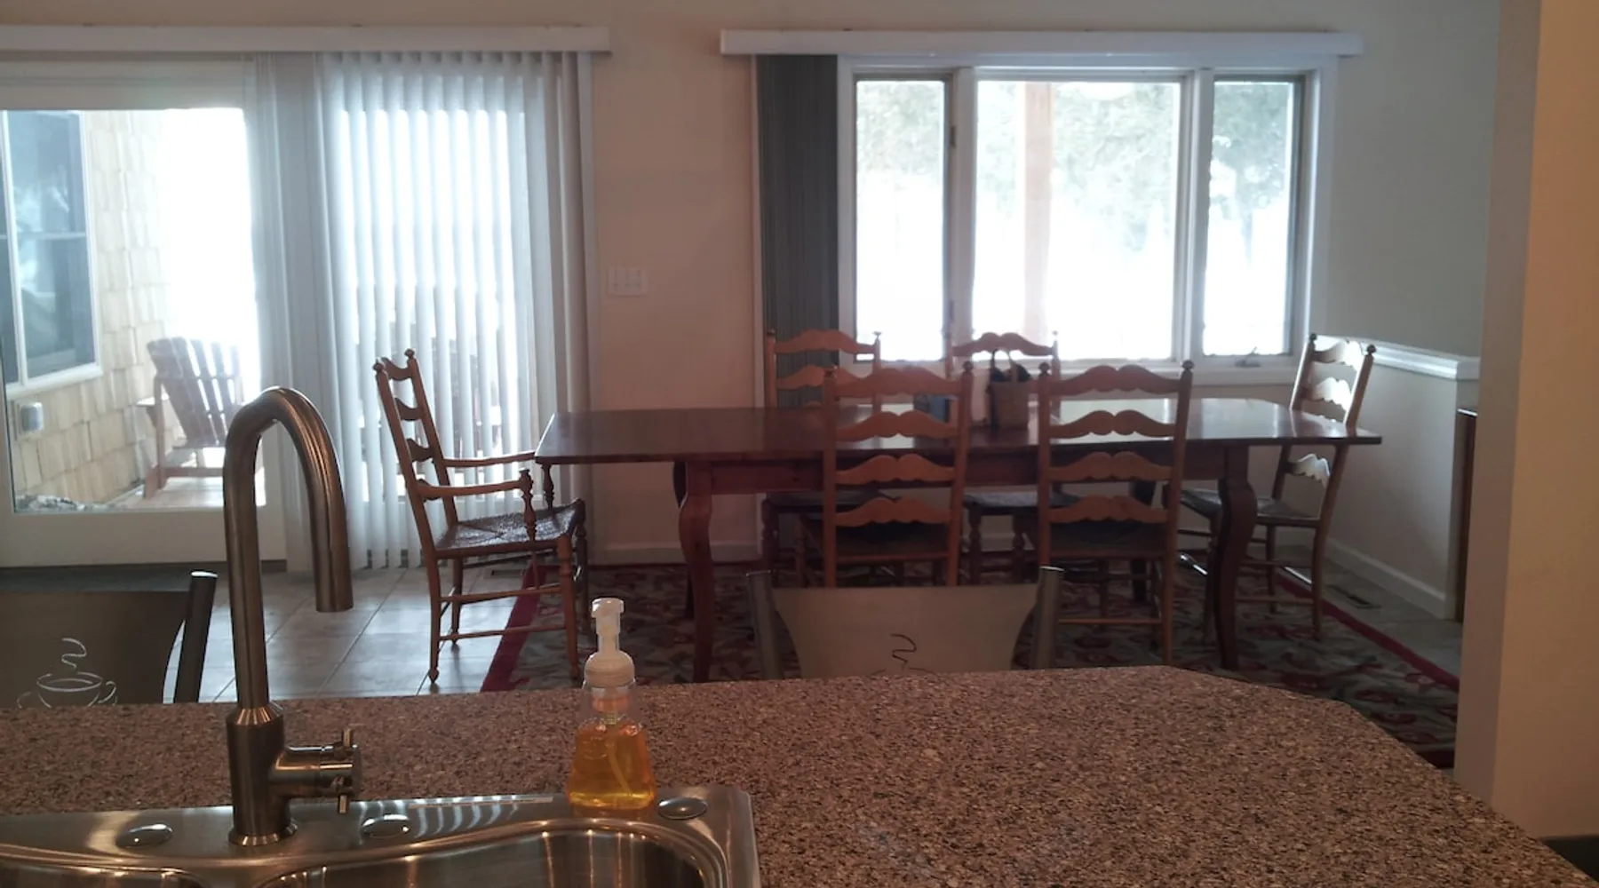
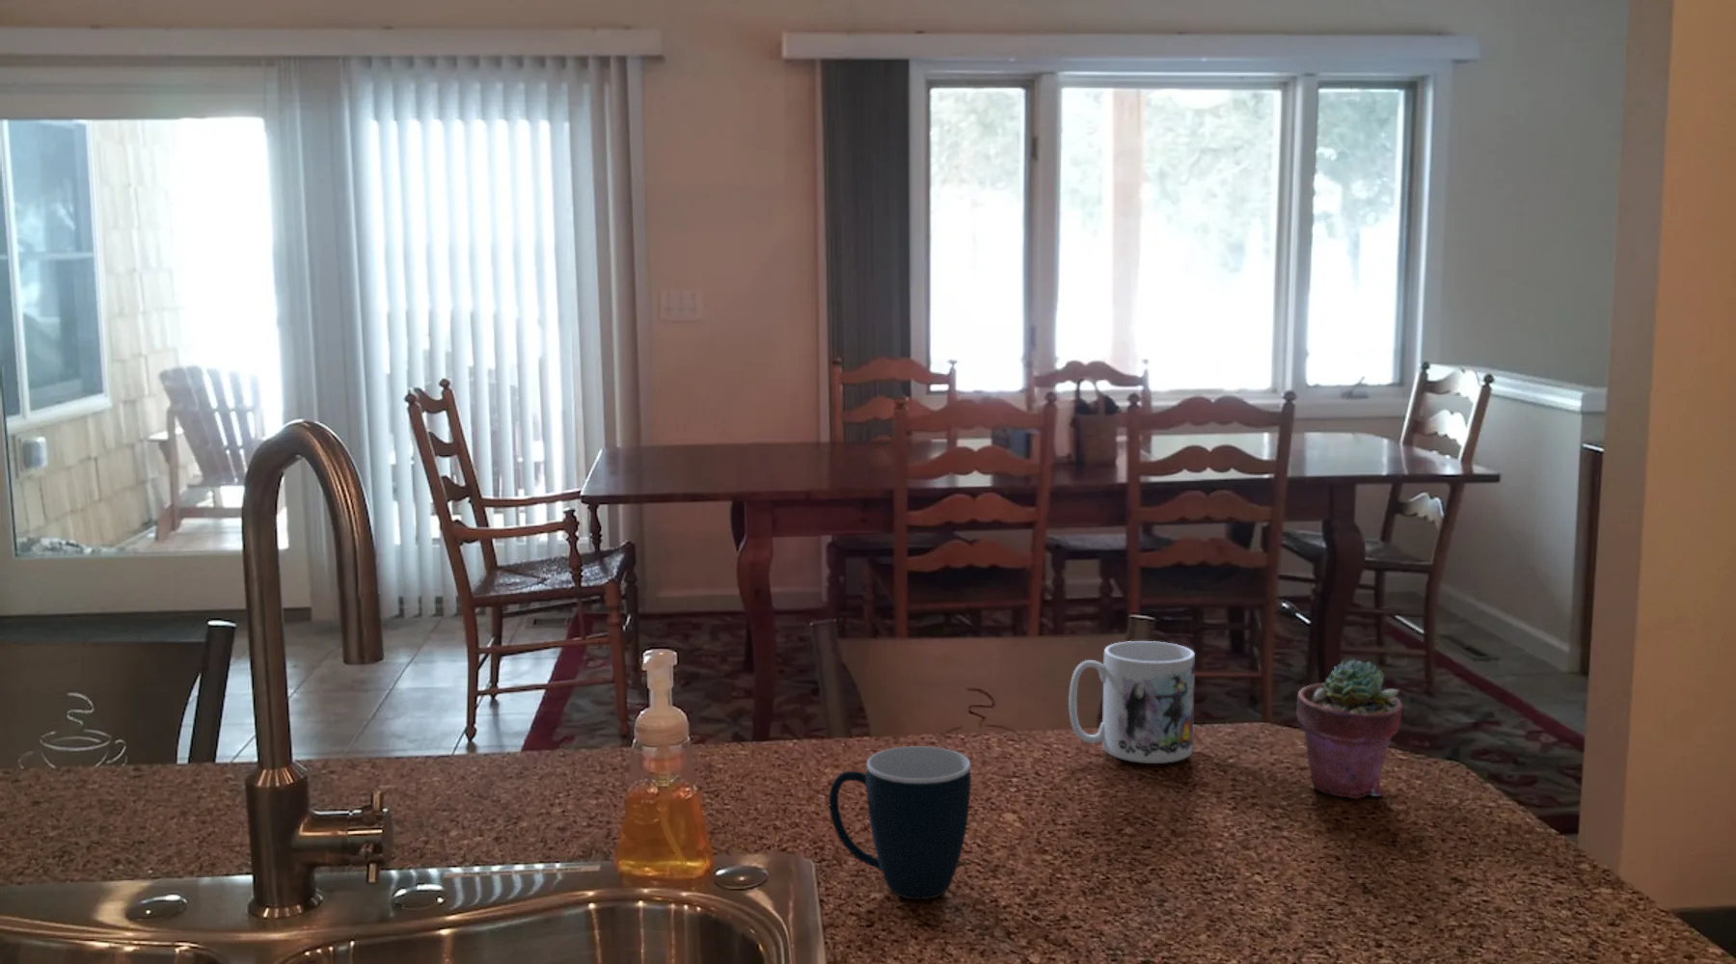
+ mug (898, 823)
+ potted succulent (1348, 723)
+ mug (1130, 702)
